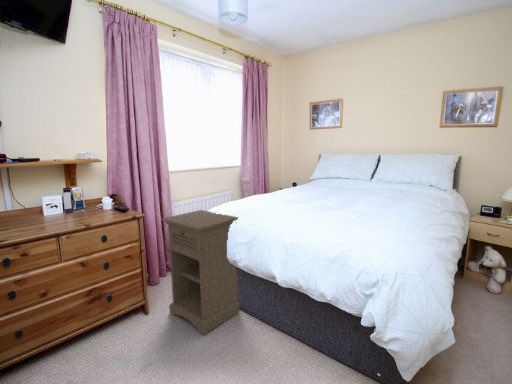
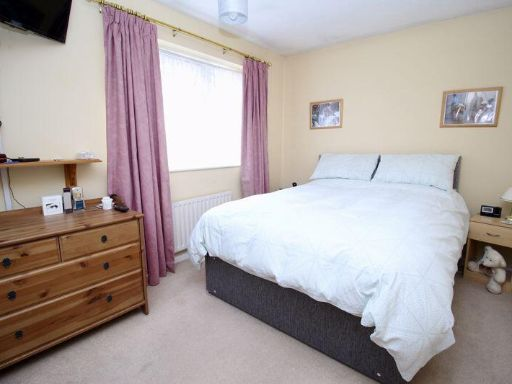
- nightstand (202, 266)
